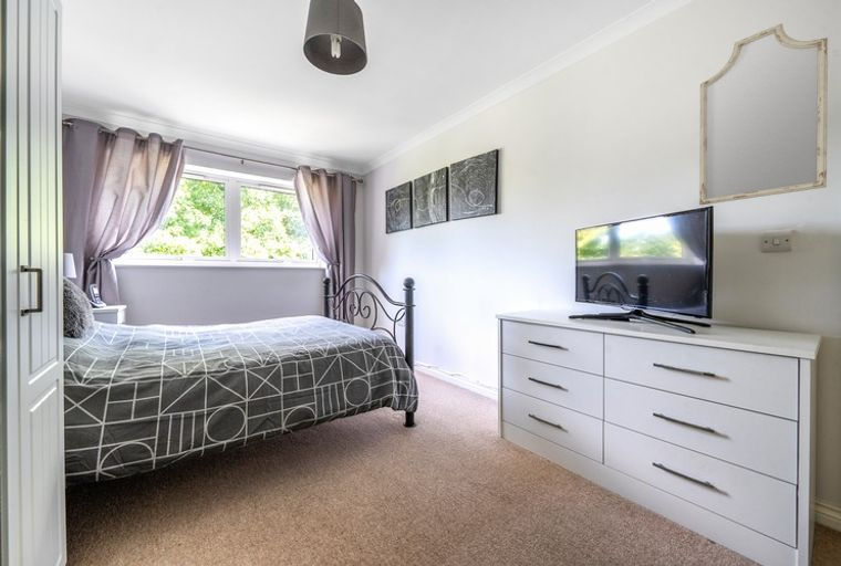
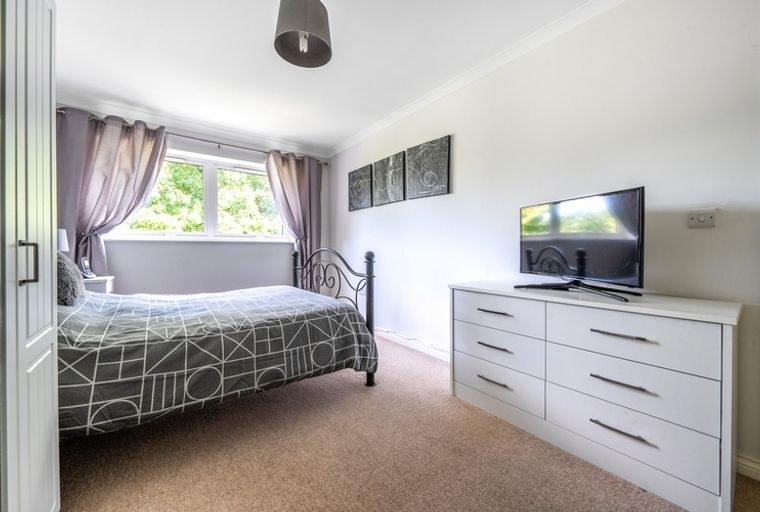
- home mirror (756, 115)
